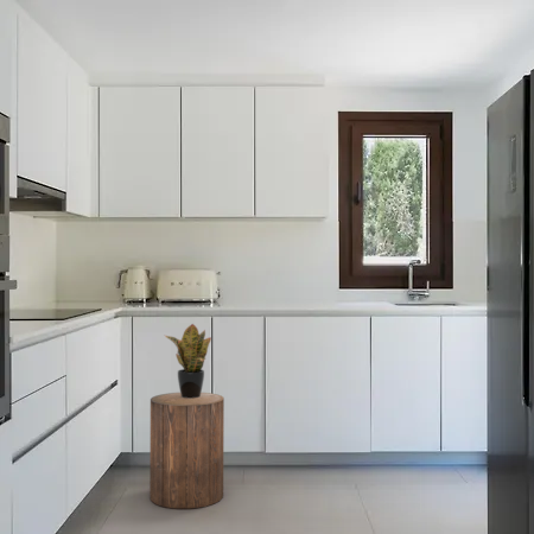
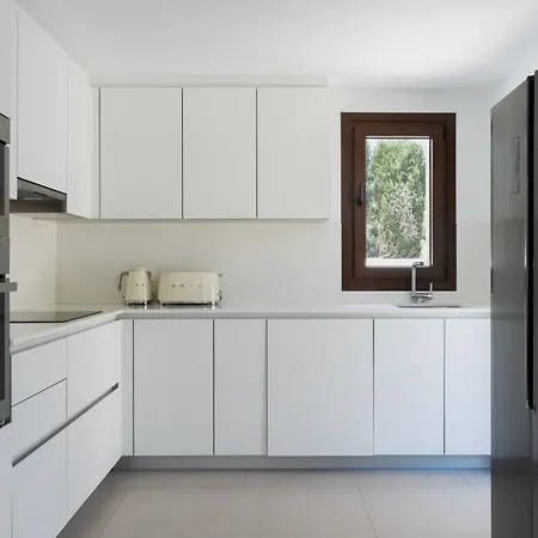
- stool (186, 446)
- potted plant (189, 358)
